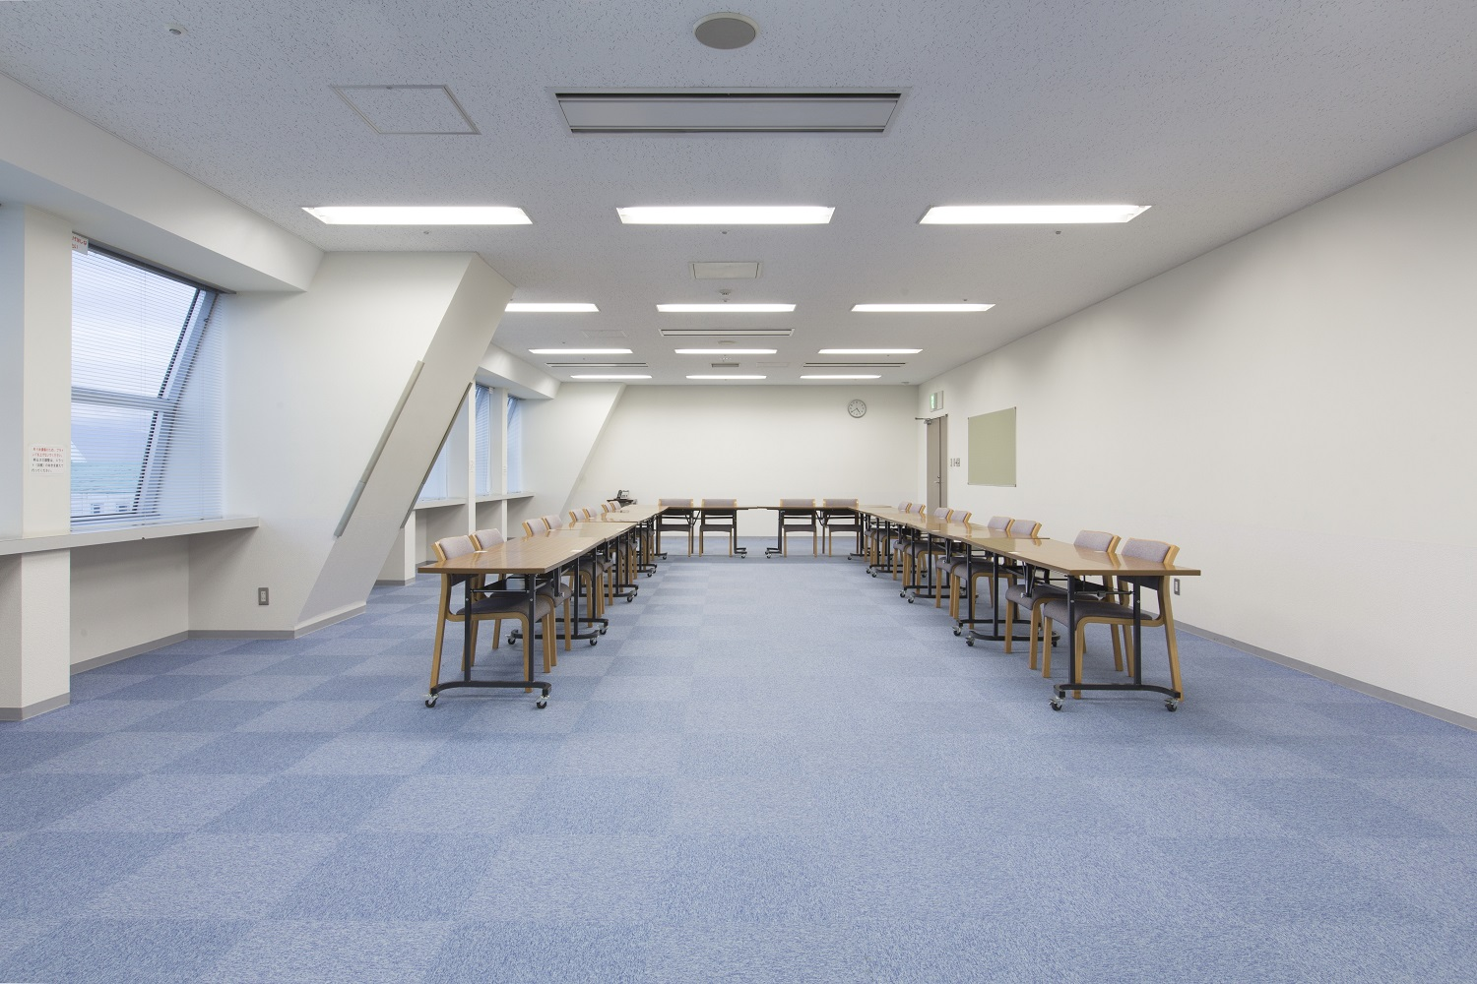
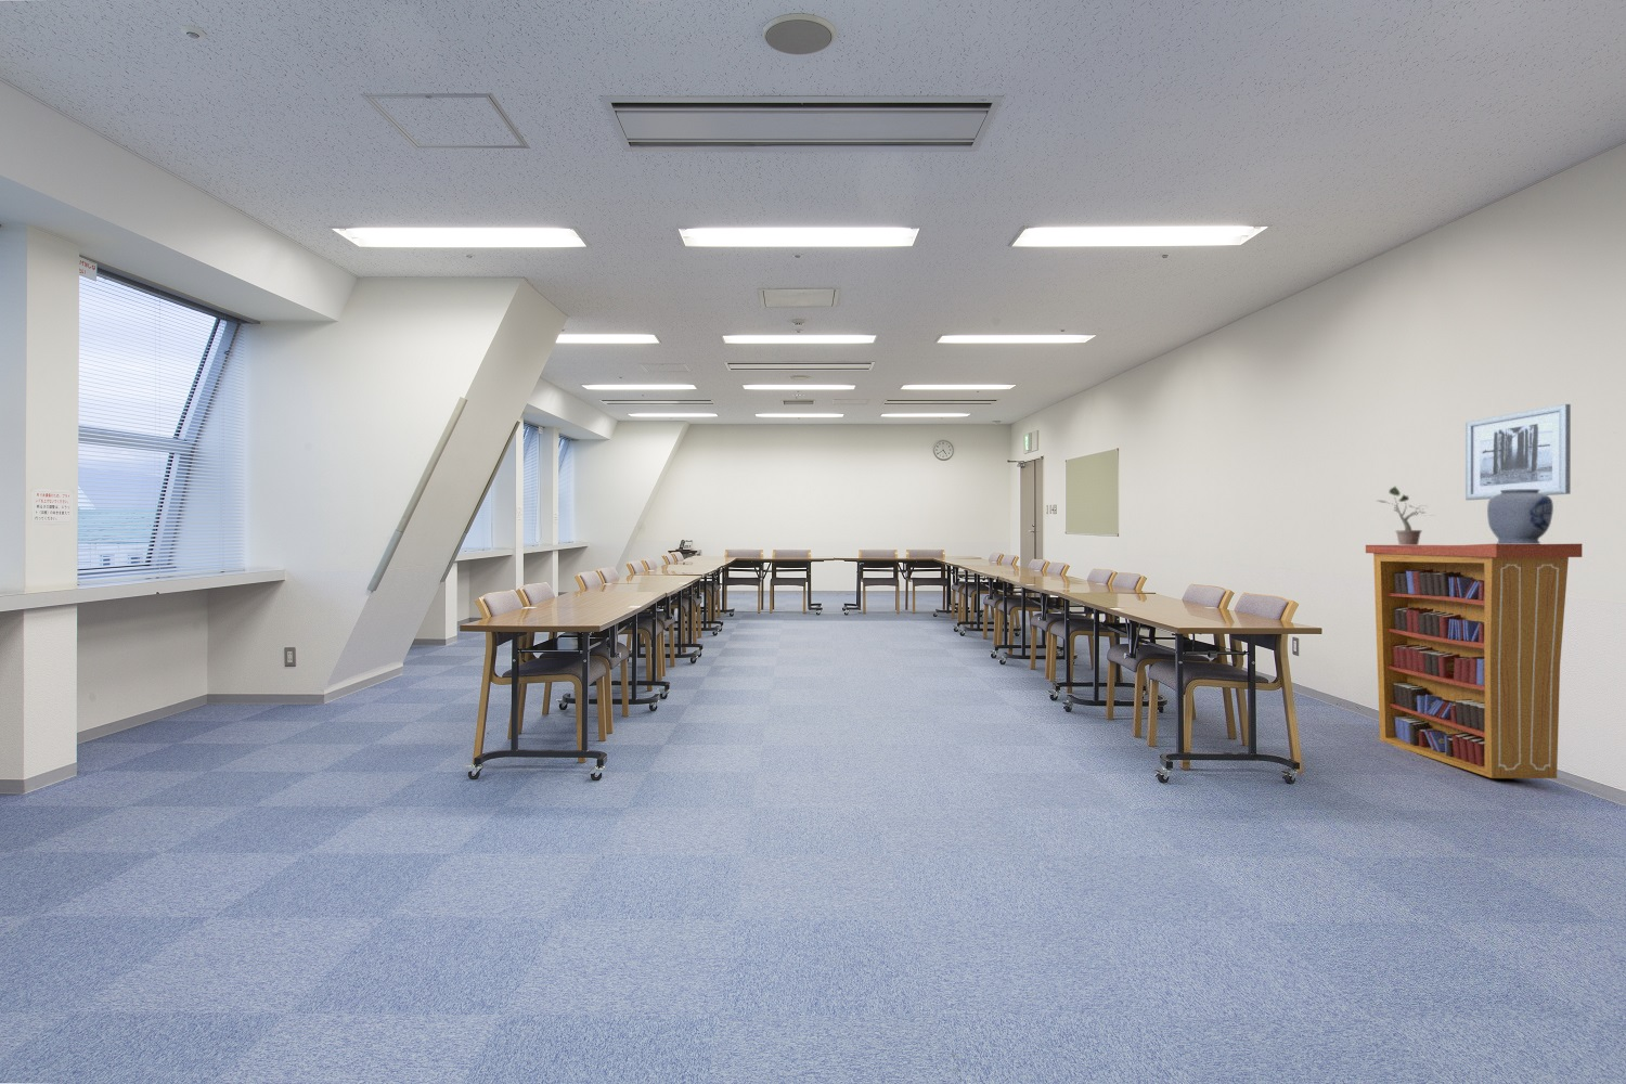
+ wall art (1513, 455)
+ vase (1518, 515)
+ bookcase (1461, 651)
+ potted plant (1408, 515)
